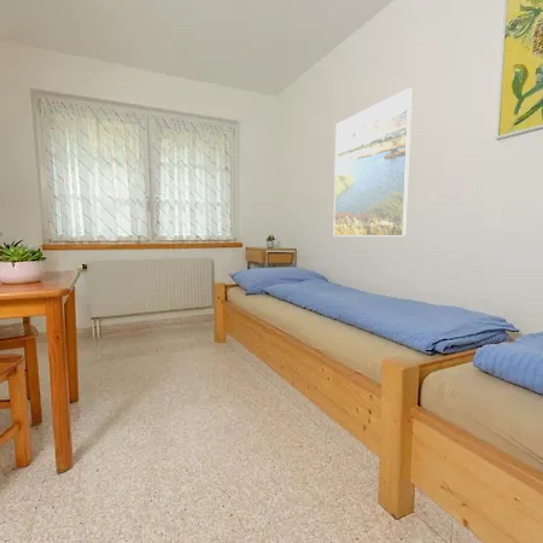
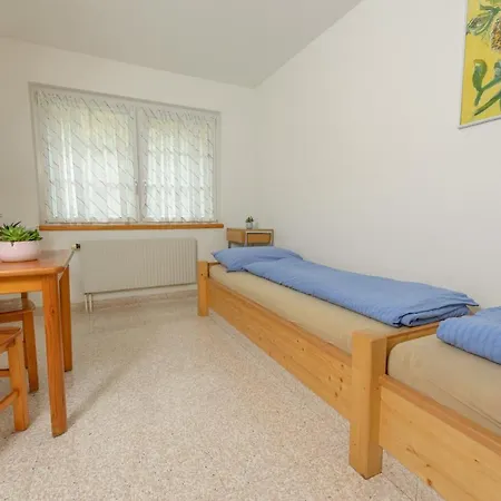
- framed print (367, 174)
